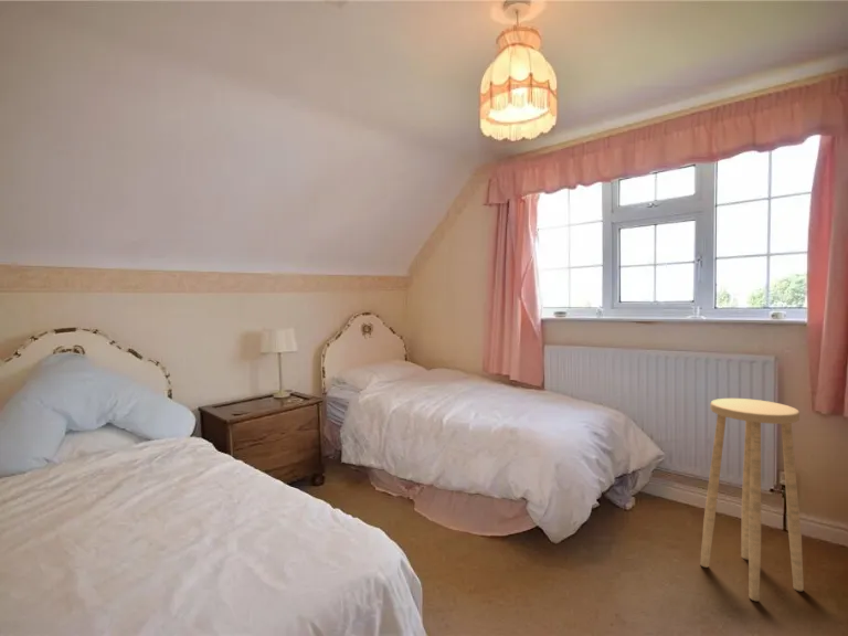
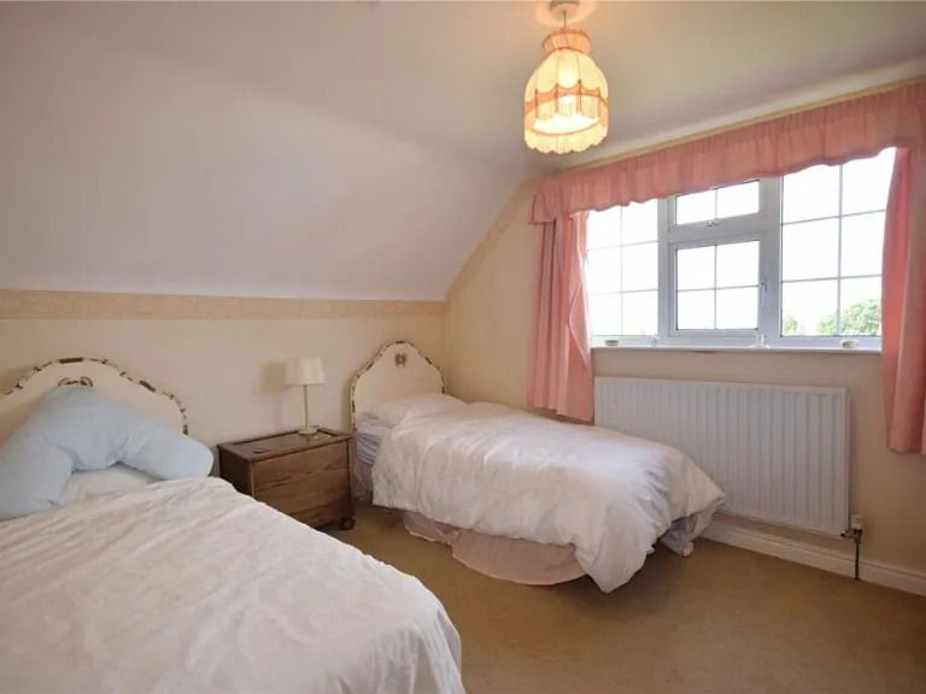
- stool (751, 491)
